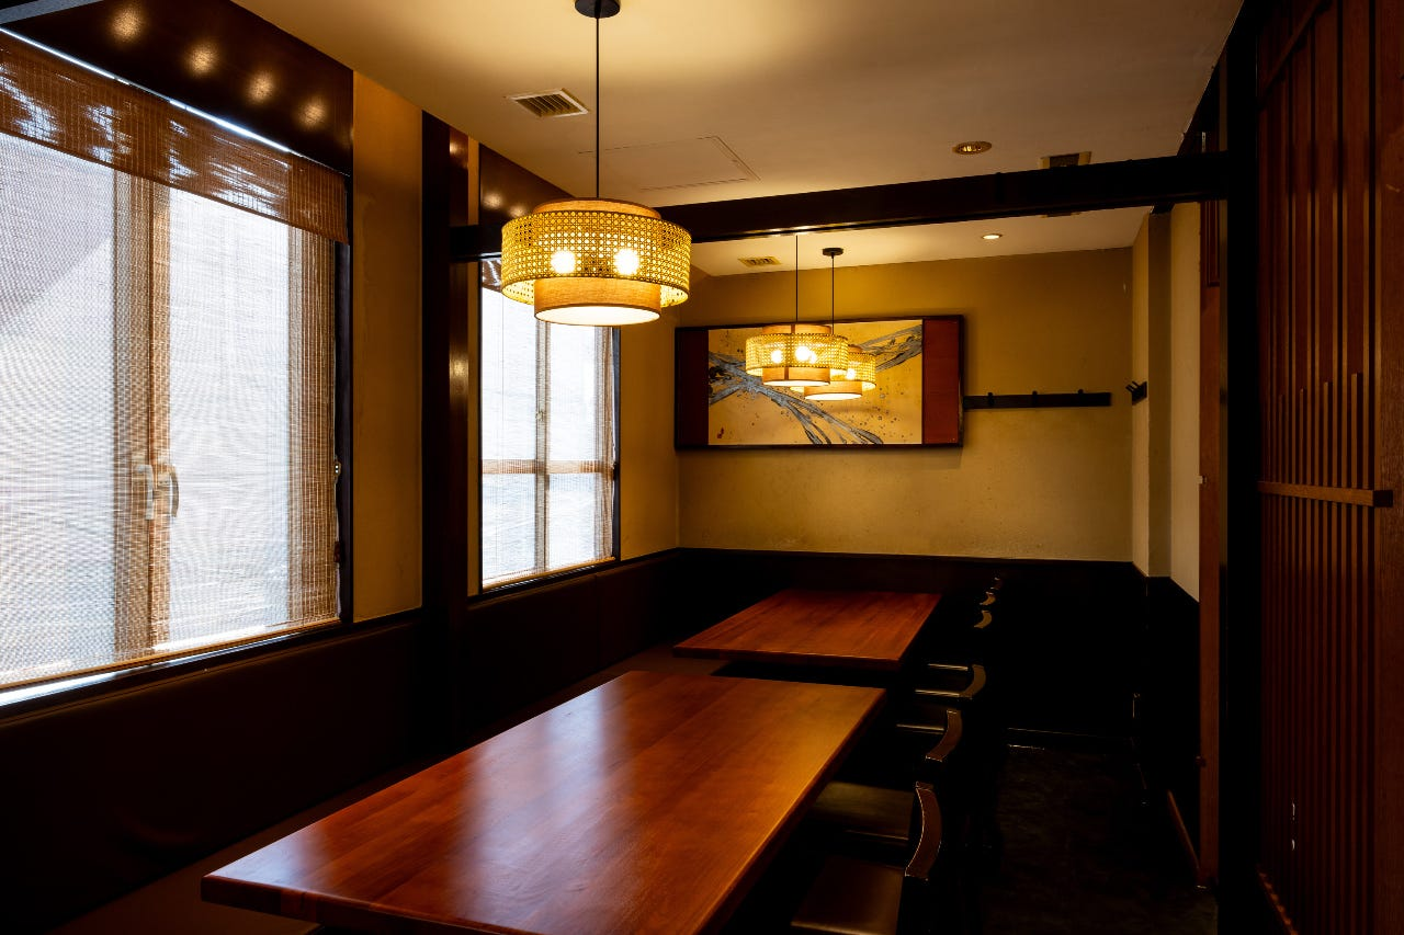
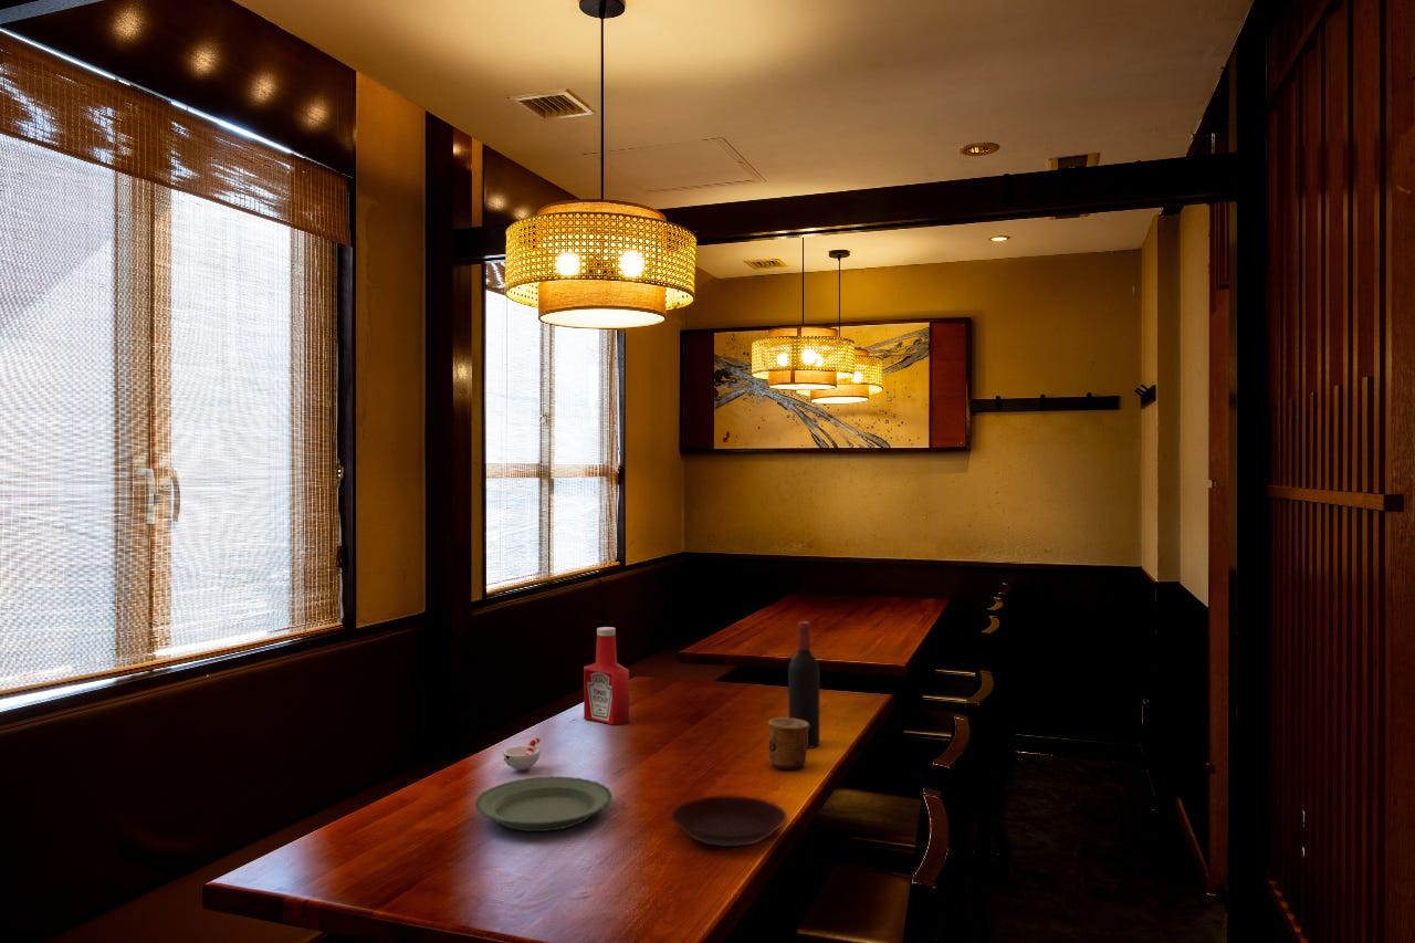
+ wine bottle (804, 683)
+ cup (524, 755)
+ plate (544, 806)
+ plate (729, 822)
+ cup (788, 743)
+ soap bottle (606, 673)
